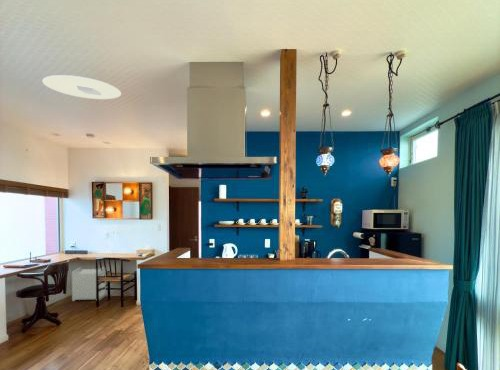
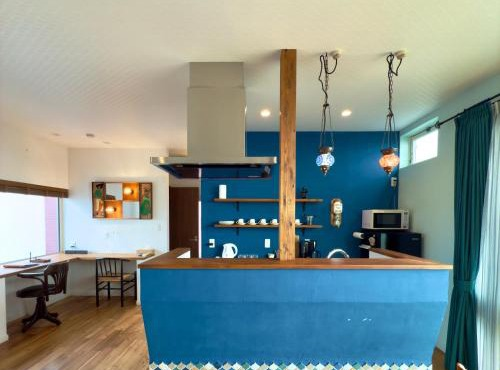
- ceiling light (84, 85)
- storage bin (89, 283)
